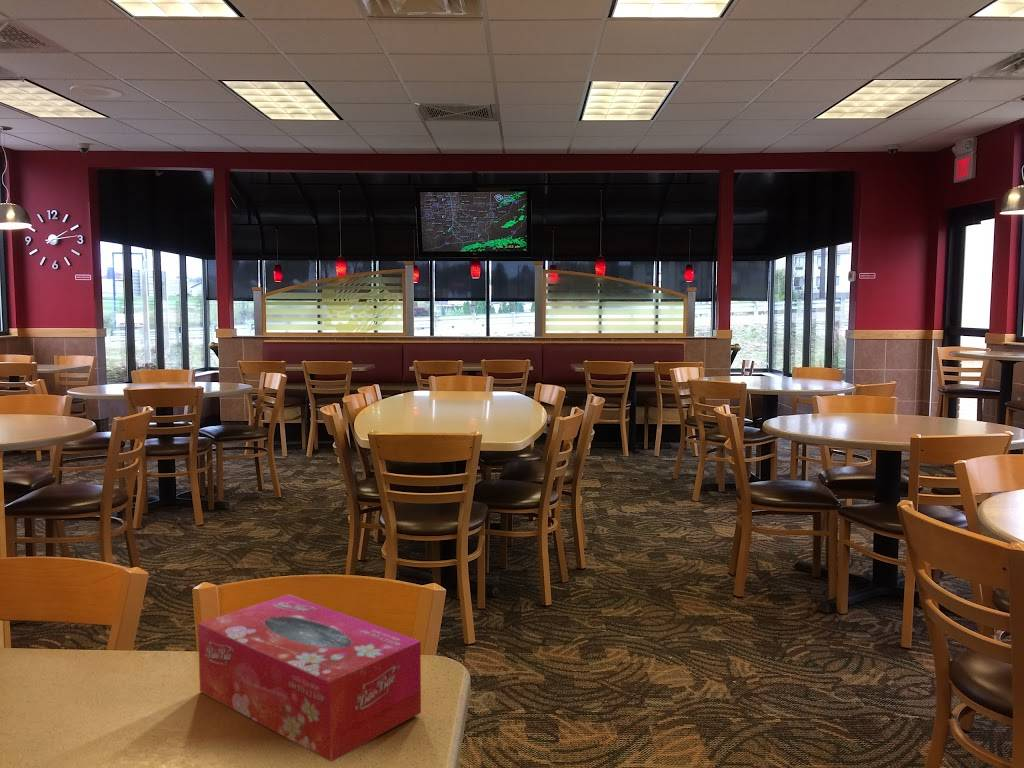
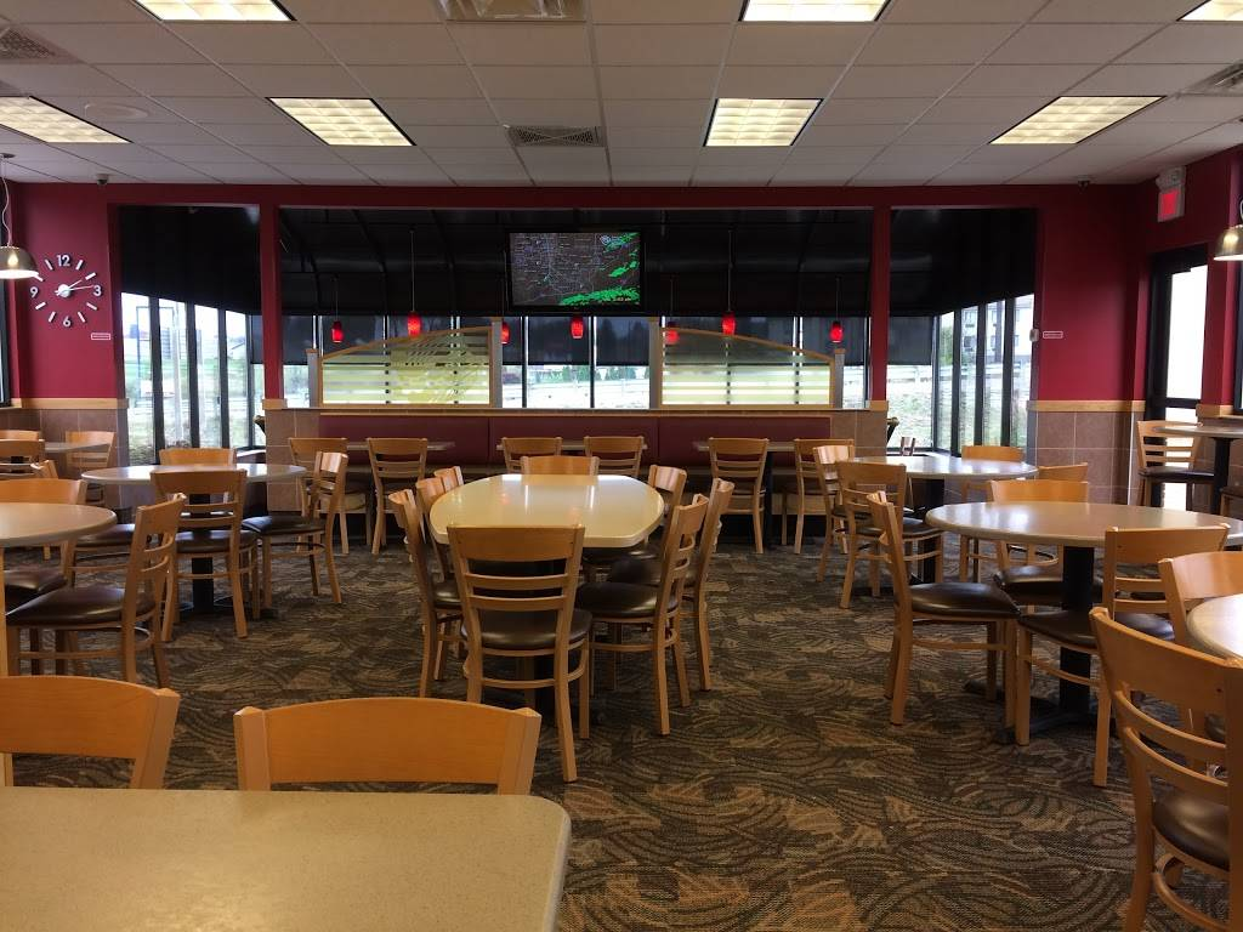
- tissue box (306, 666)
